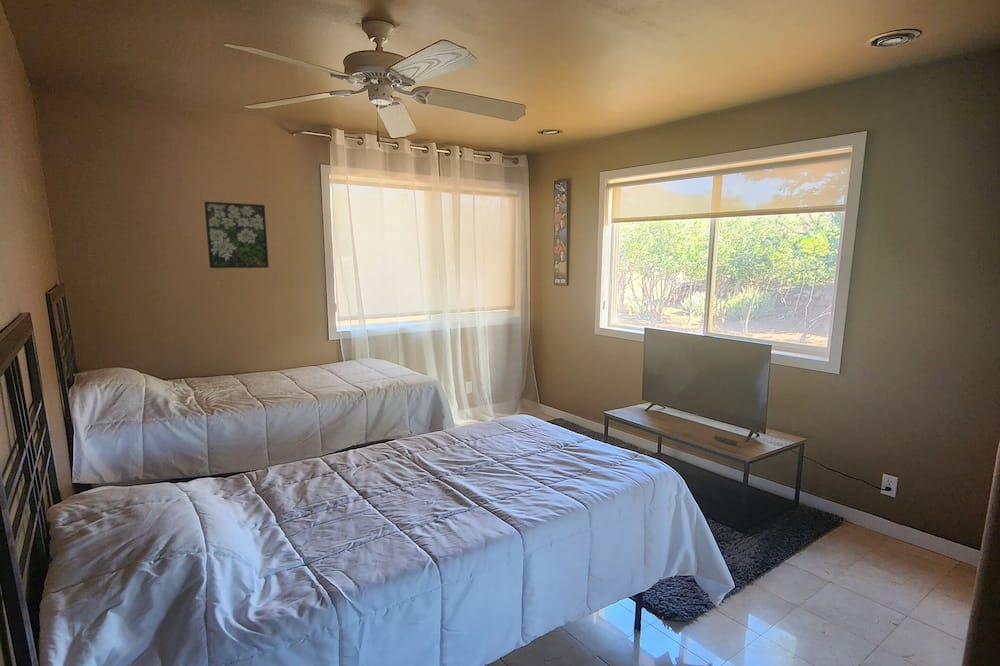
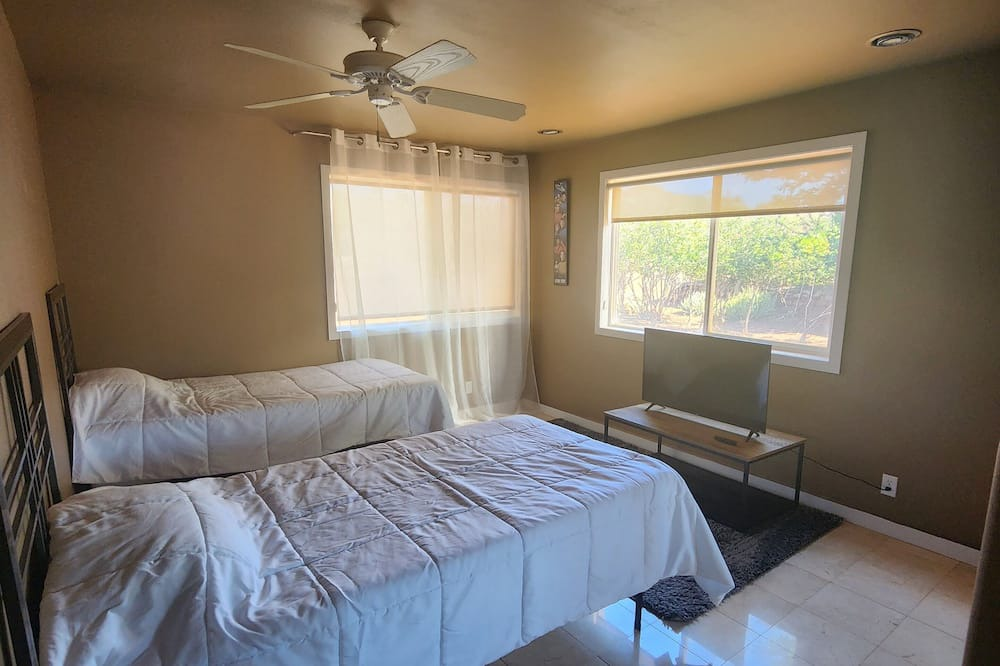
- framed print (237, 235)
